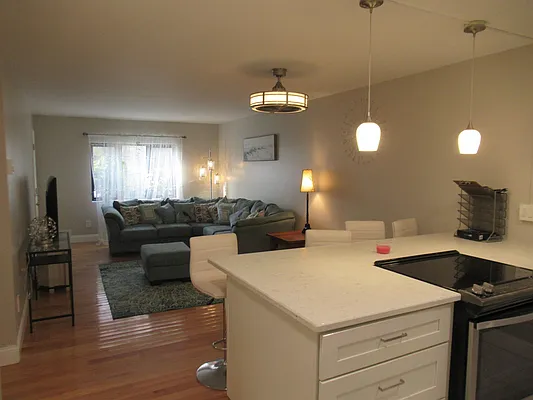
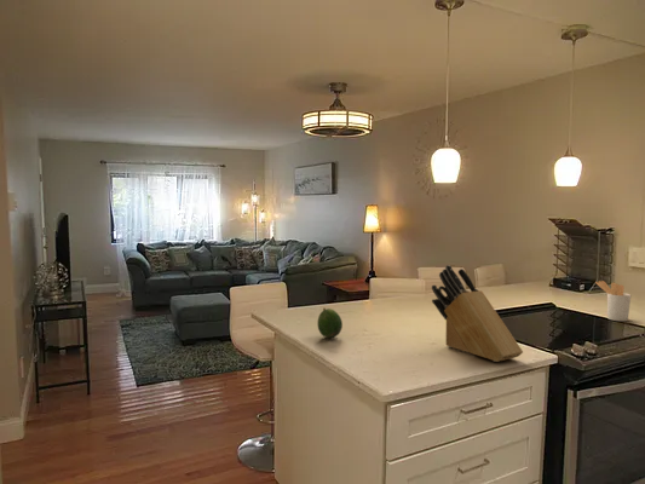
+ utensil holder (612, 299)
+ knife block (473, 309)
+ fruit (329, 322)
